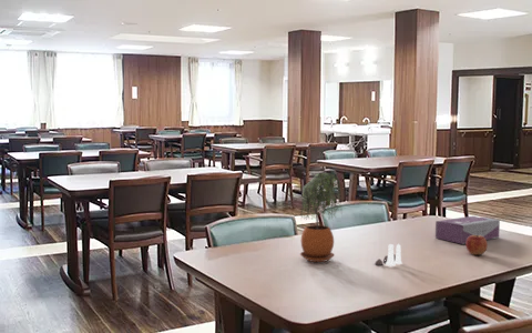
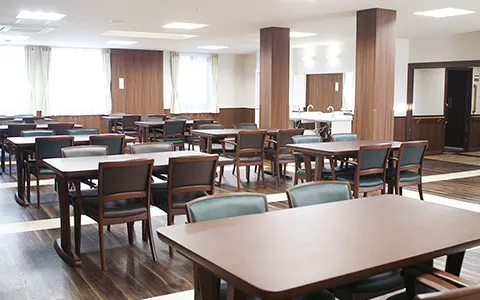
- tissue box (467, 229)
- potted plant (319, 214)
- apple (475, 244)
- salt and pepper shaker set (389, 253)
